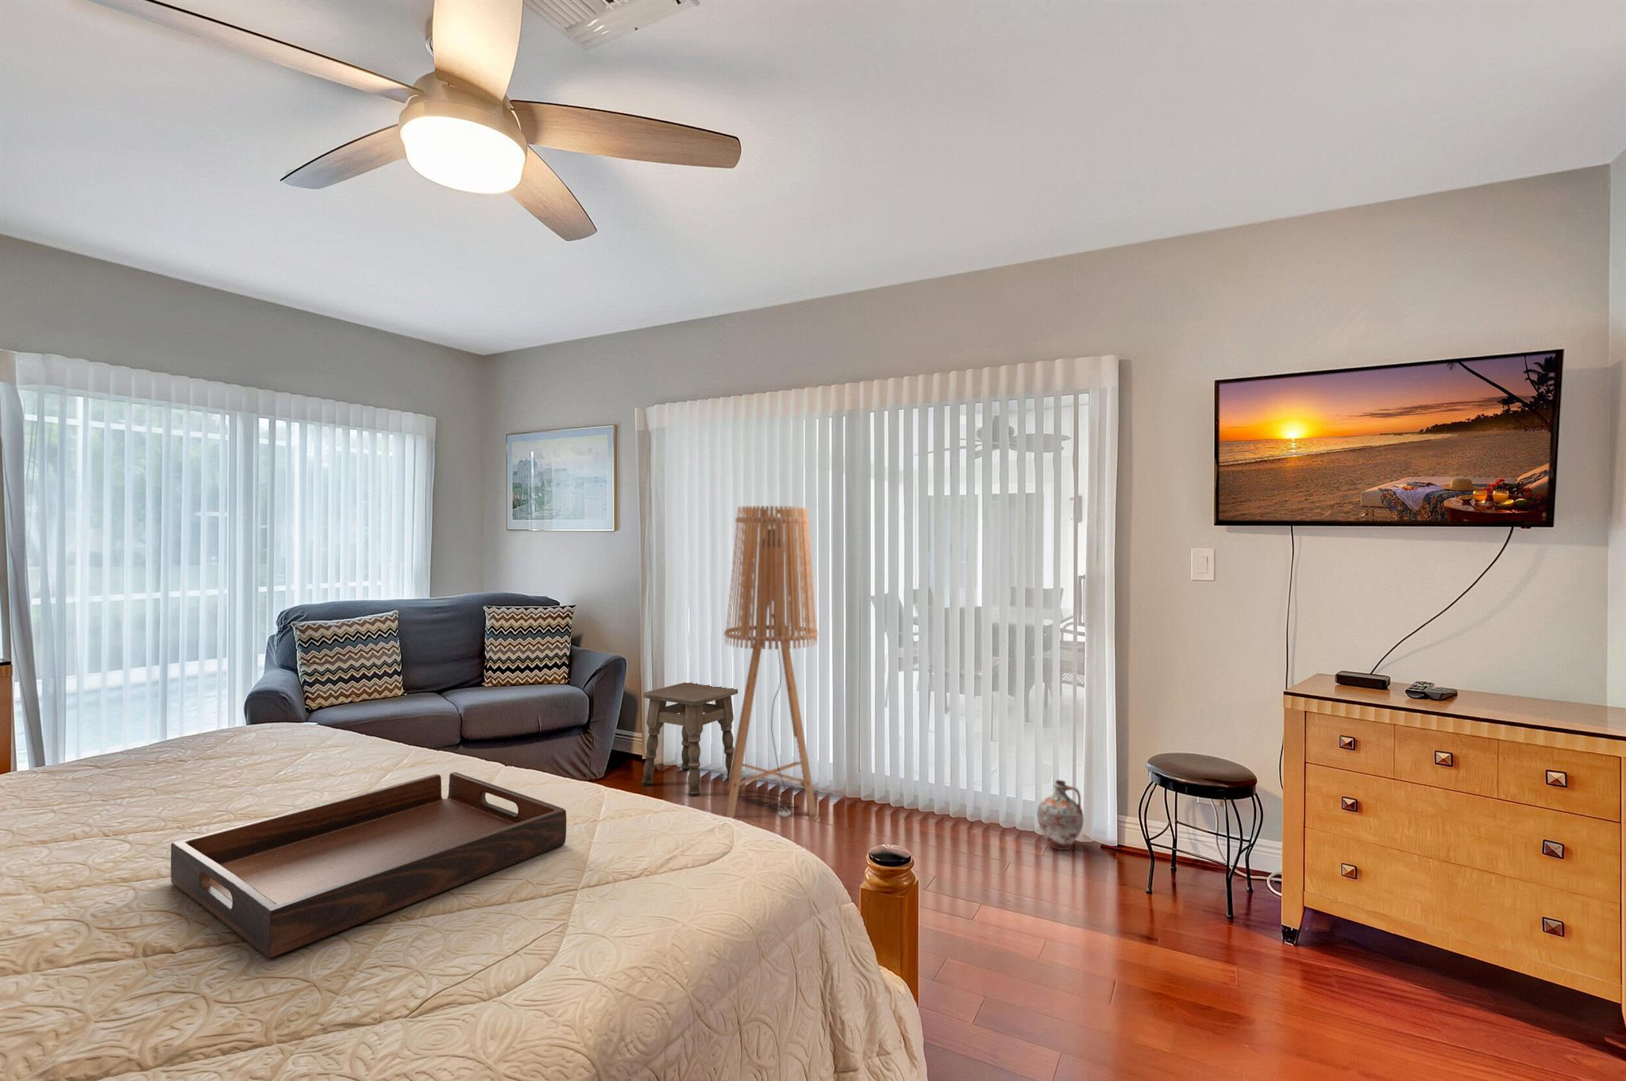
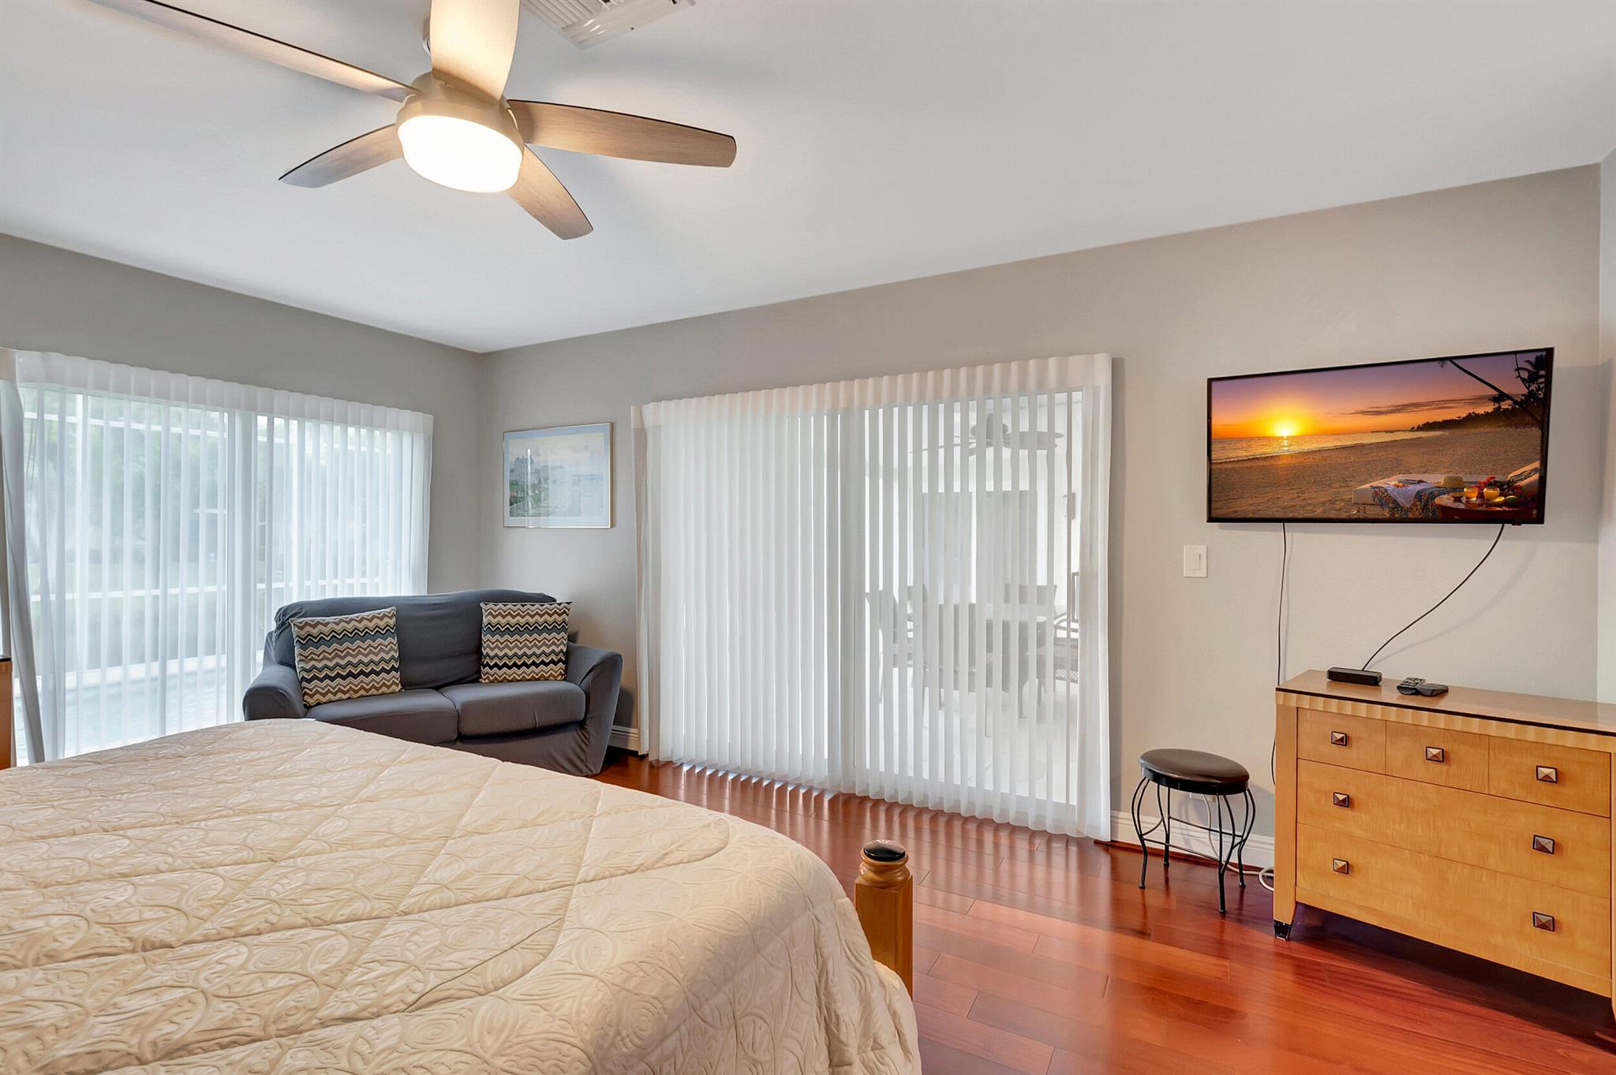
- serving tray (381, 842)
- side table (690, 736)
- floor lamp (771, 649)
- ceramic jug (1060, 813)
